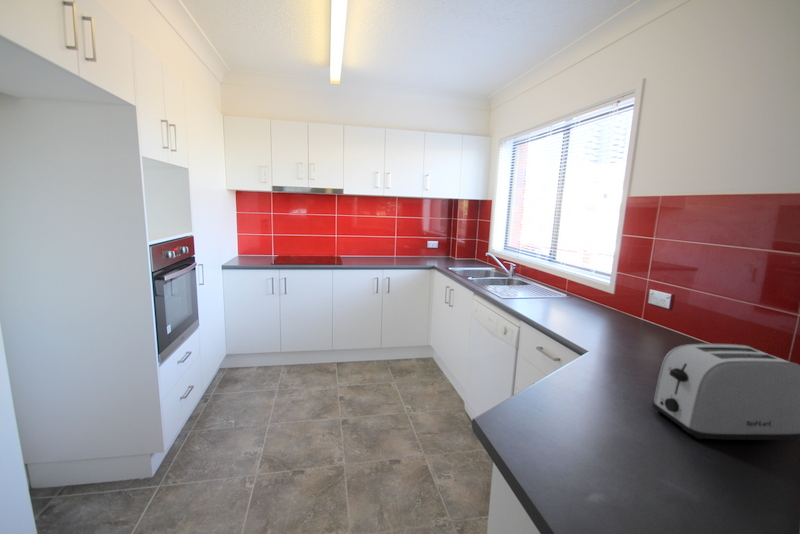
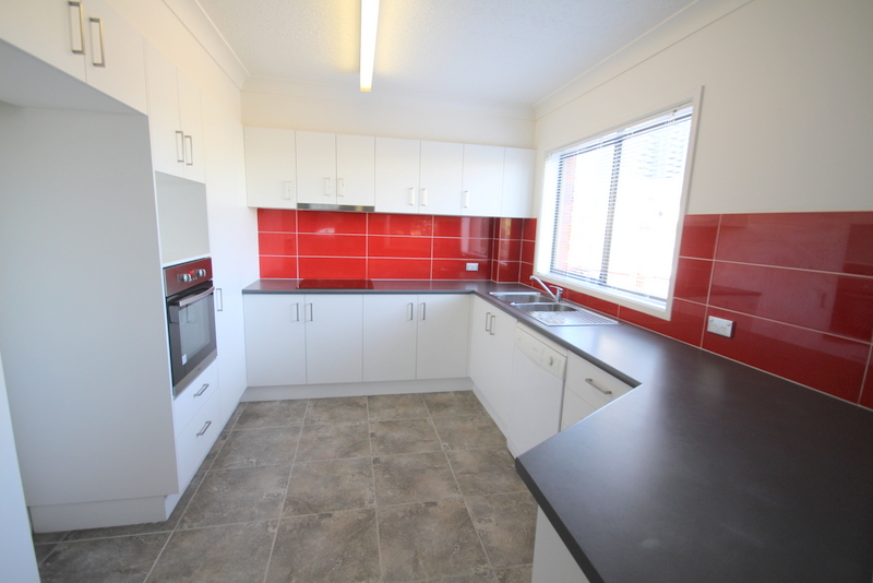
- toaster (726, 388)
